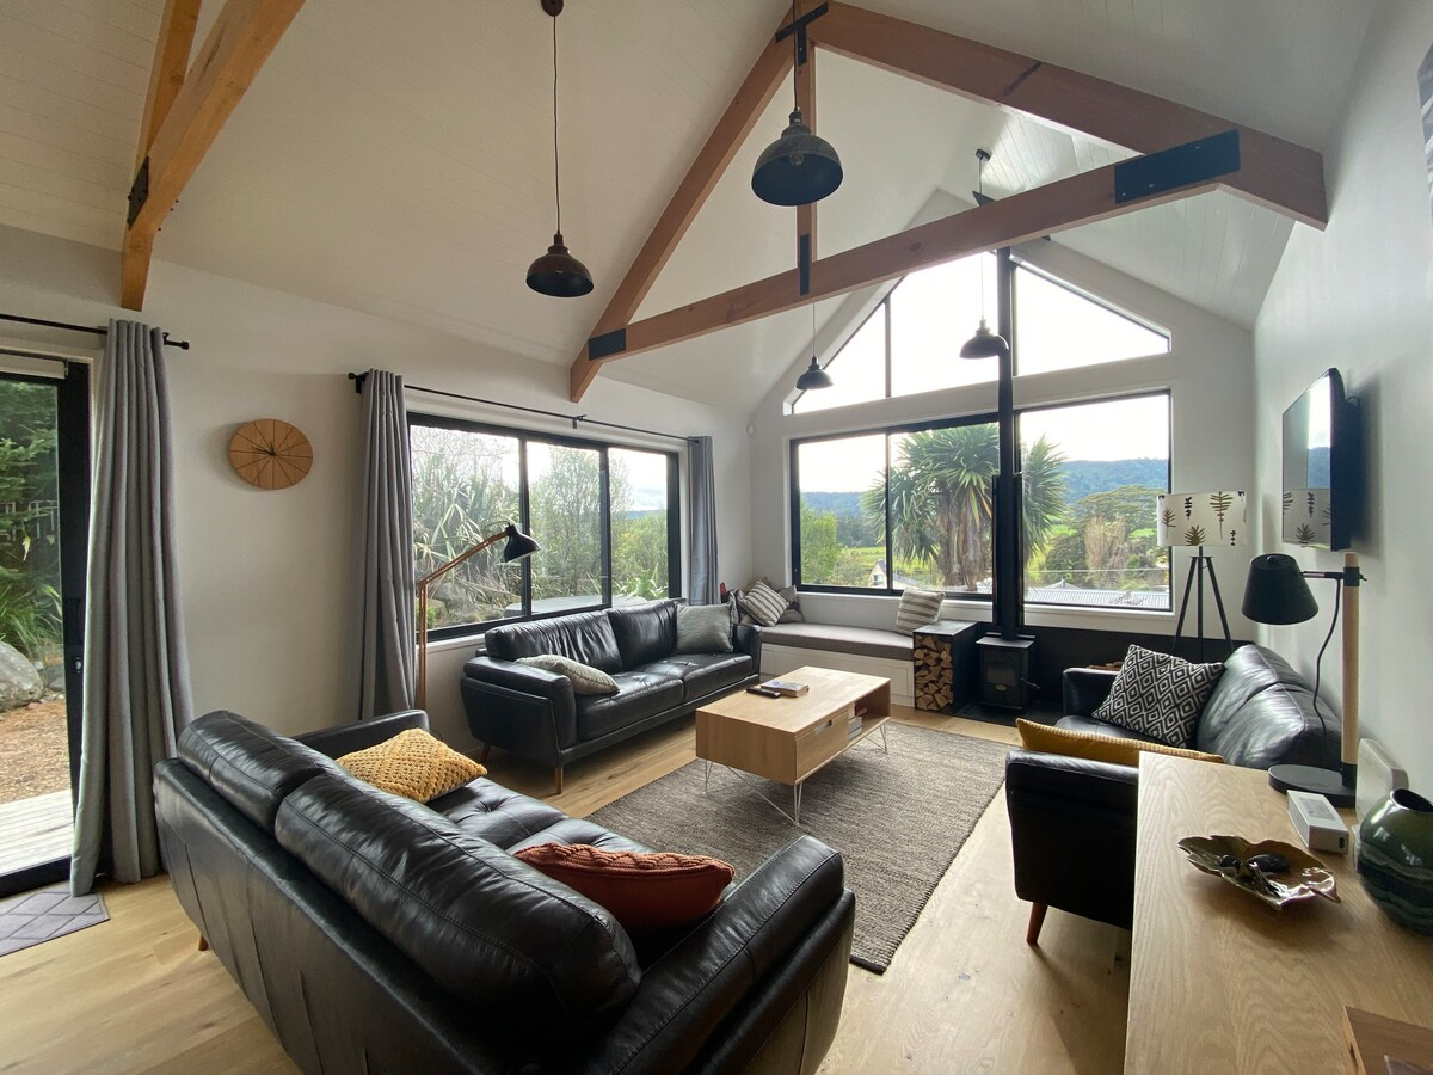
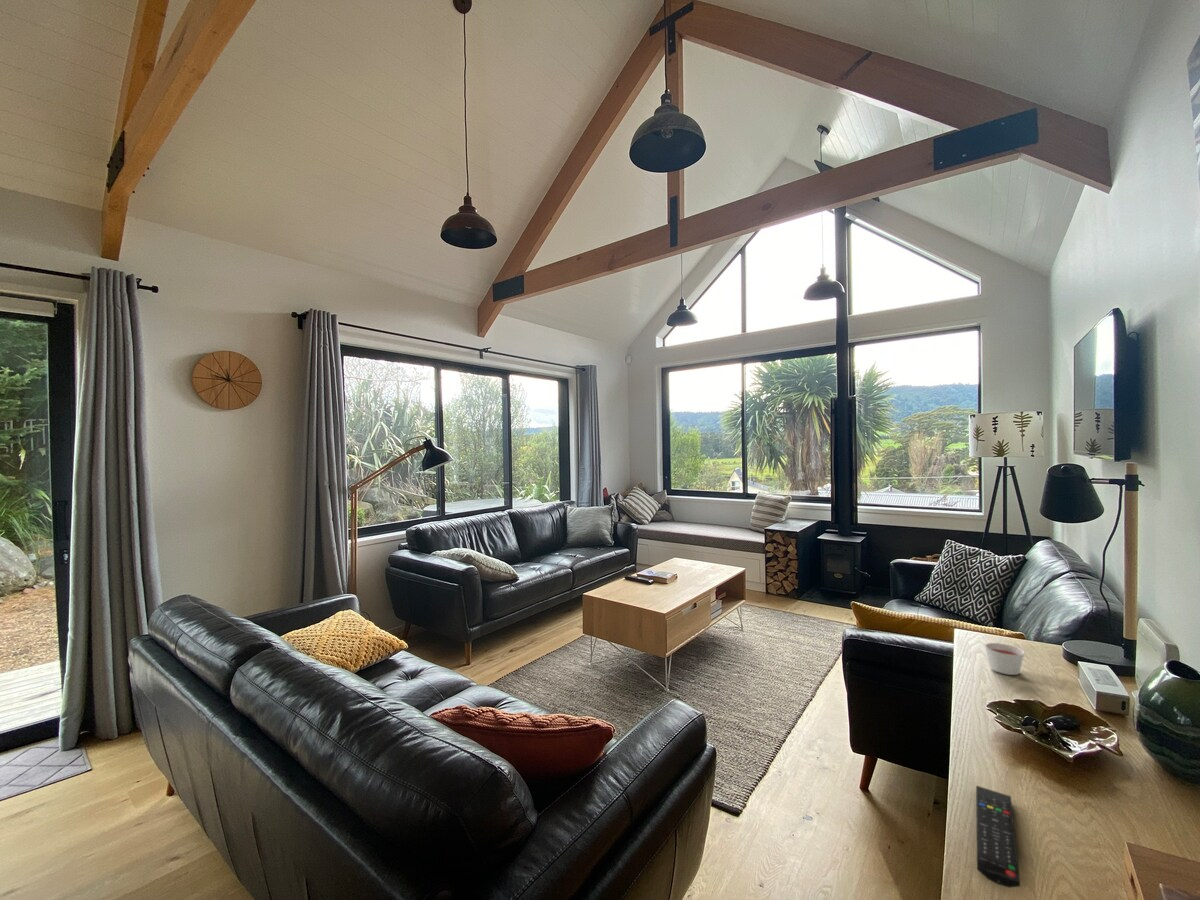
+ candle (1004, 659)
+ remote control (995, 832)
